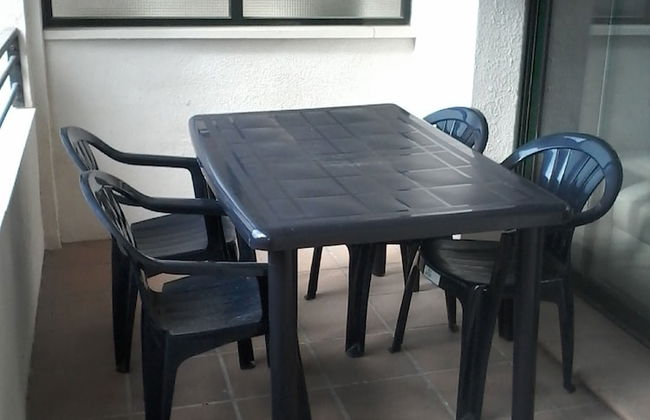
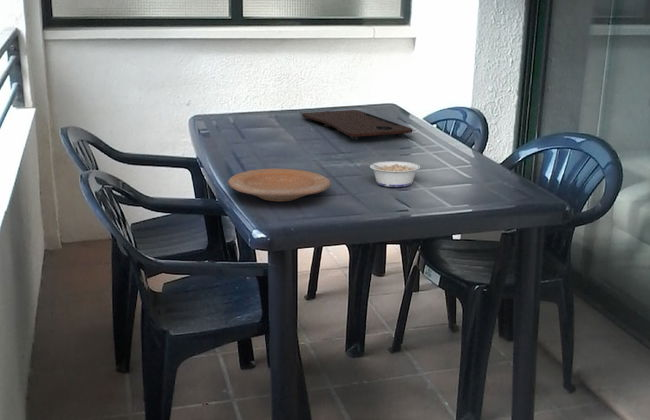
+ cutting board (354, 124)
+ legume (392, 173)
+ plate (279, 187)
